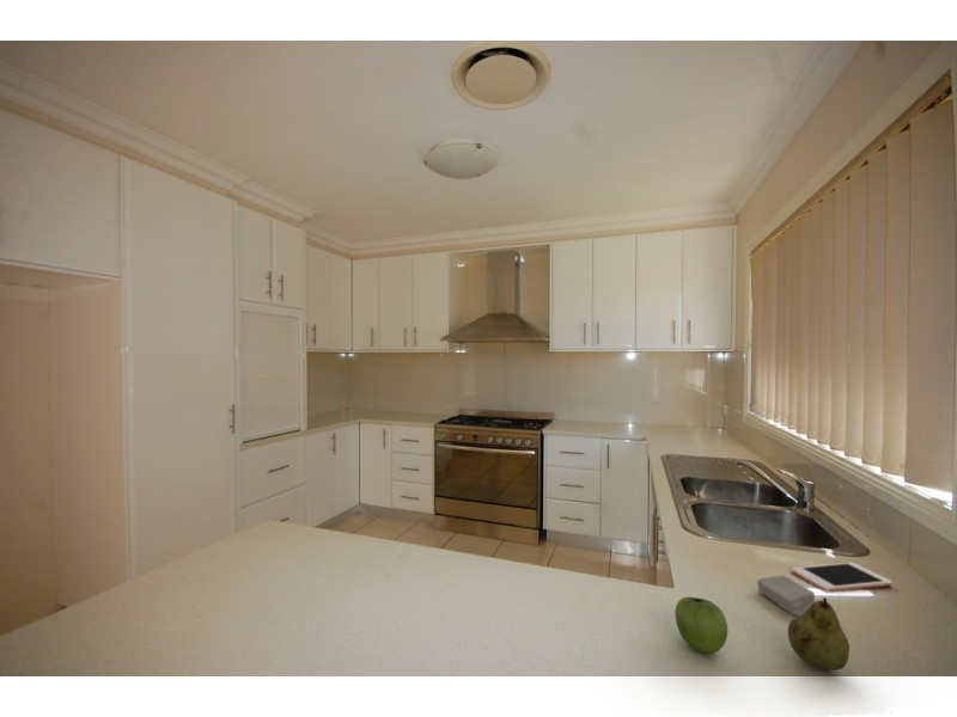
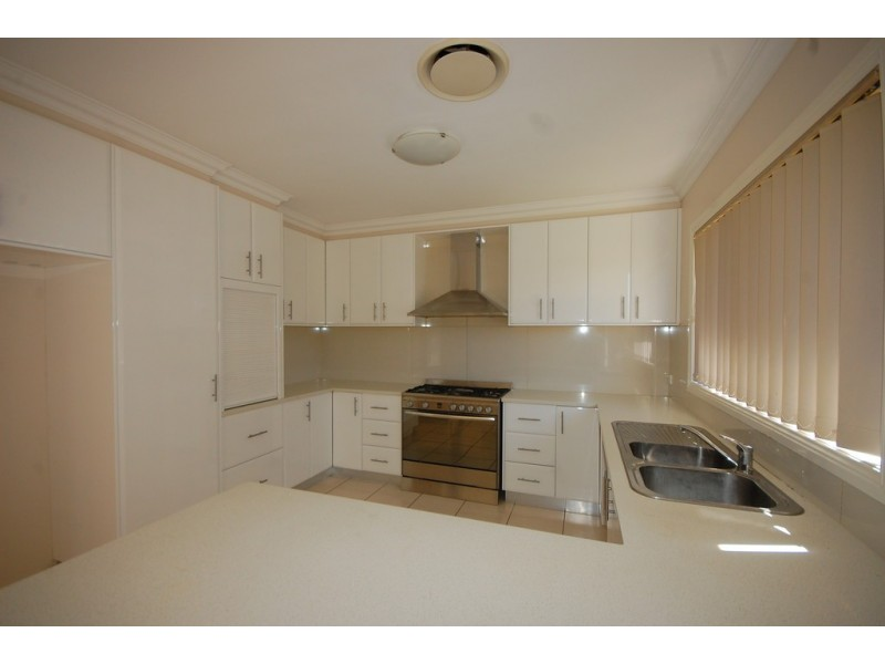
- fruit (817, 627)
- cell phone (840, 576)
- soap bar (785, 592)
- fruit (700, 623)
